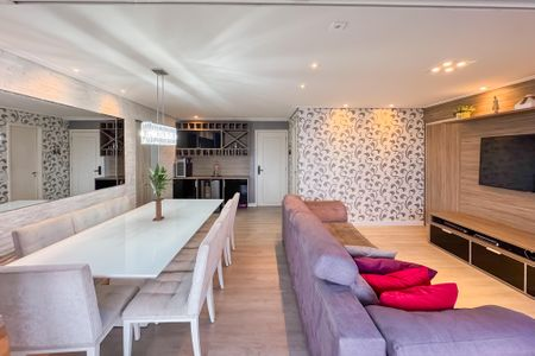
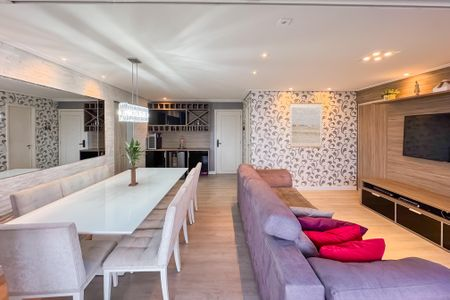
+ wall art (306, 125)
